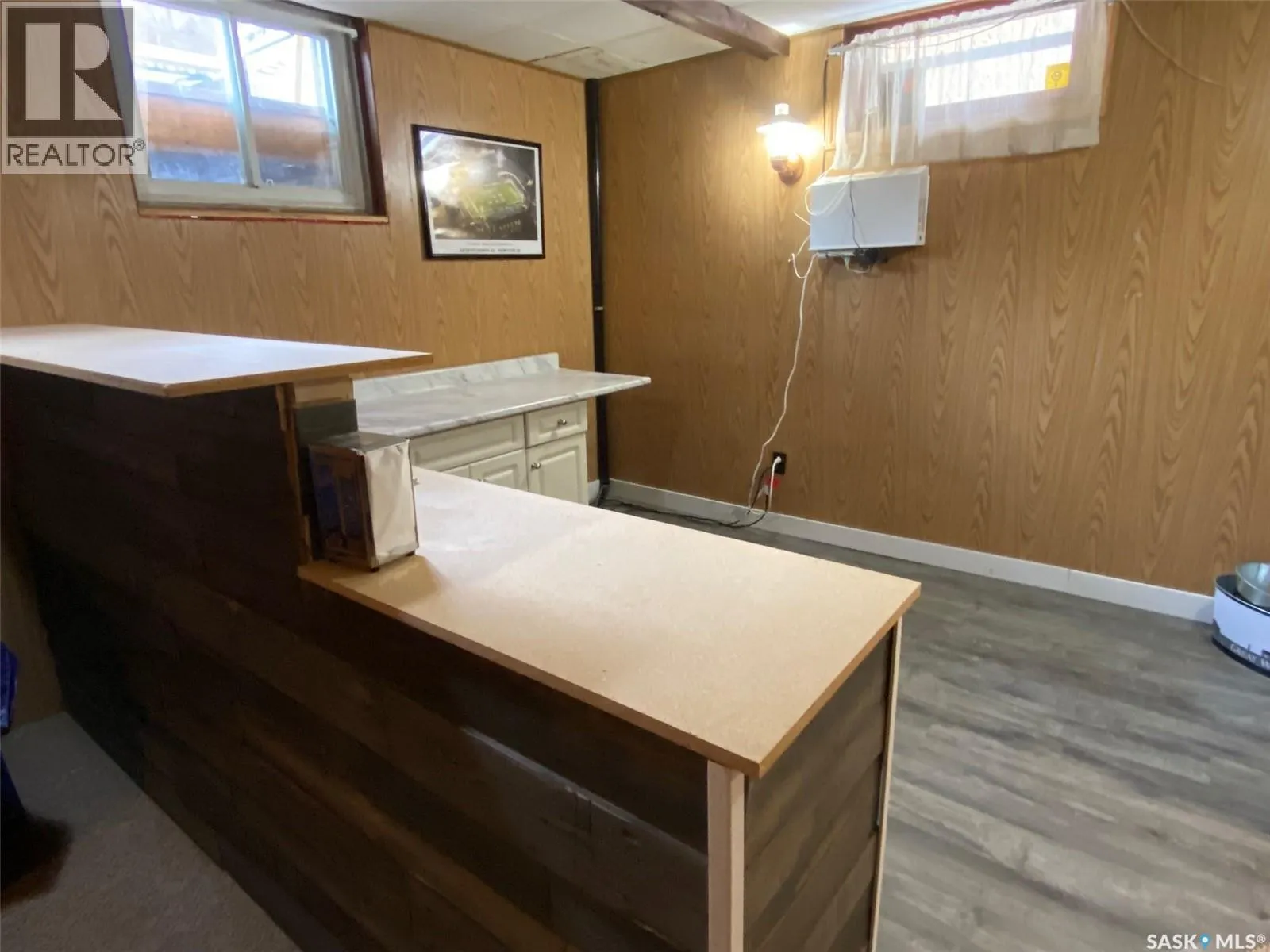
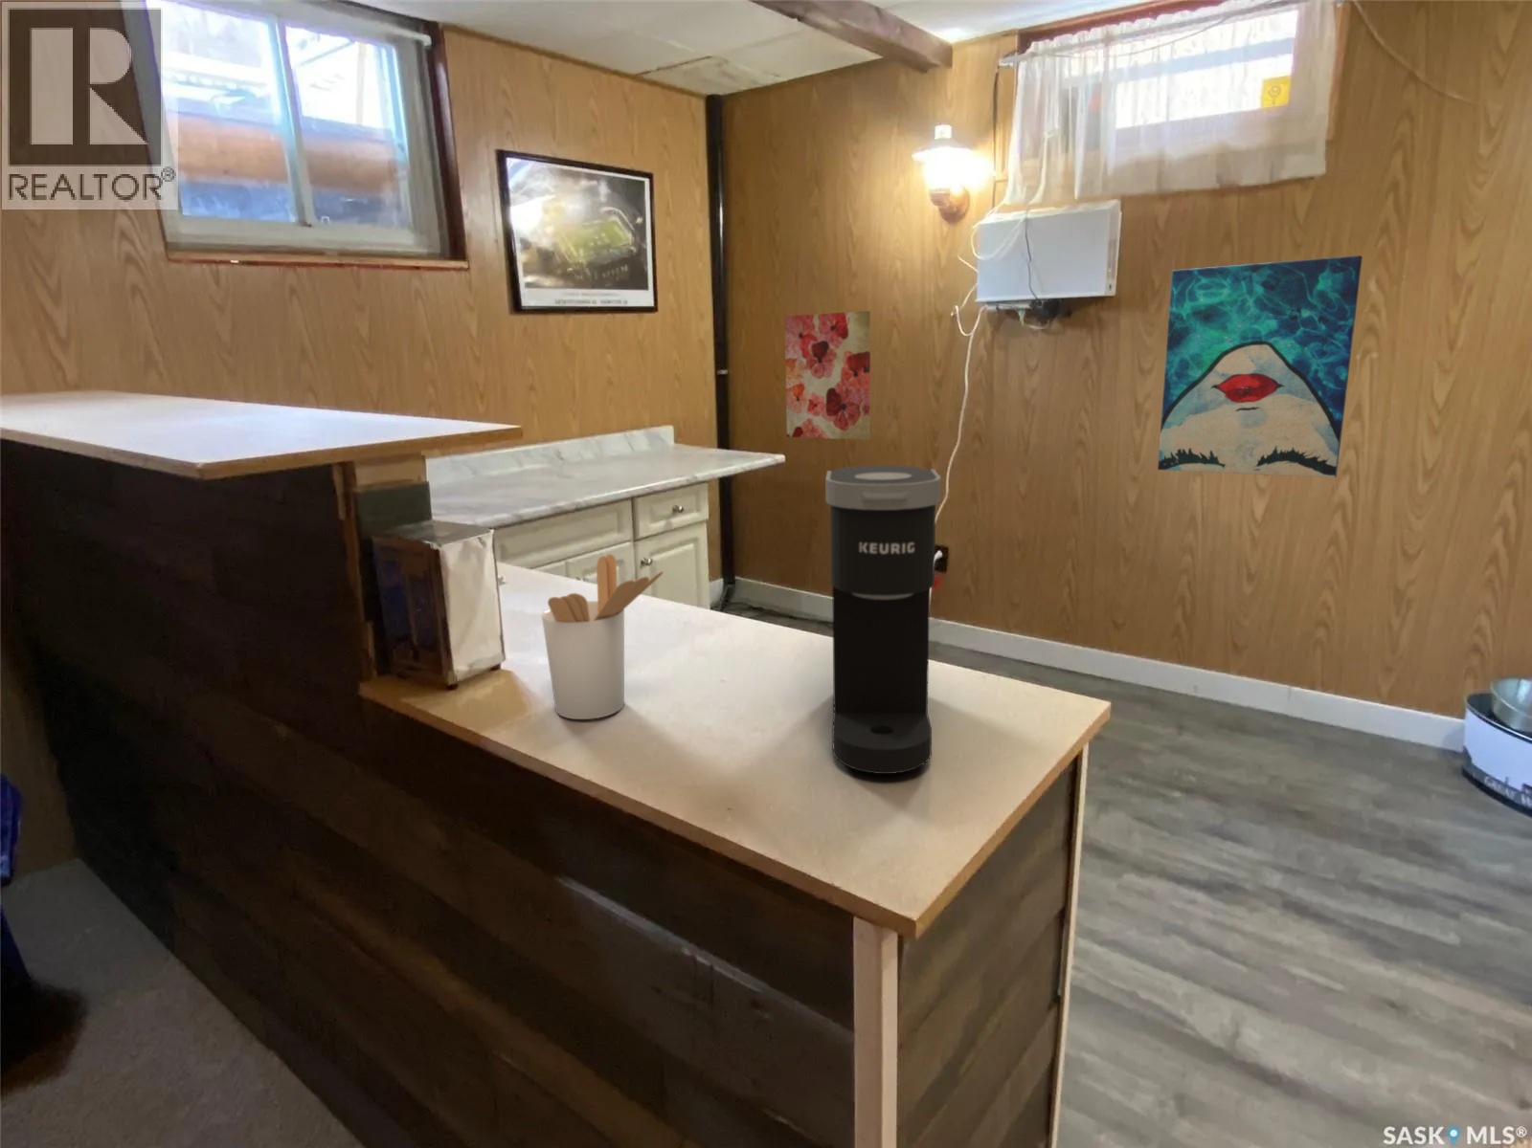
+ wall art (1252, 370)
+ coffee maker (879, 601)
+ utensil holder (603, 638)
+ wall art (826, 376)
